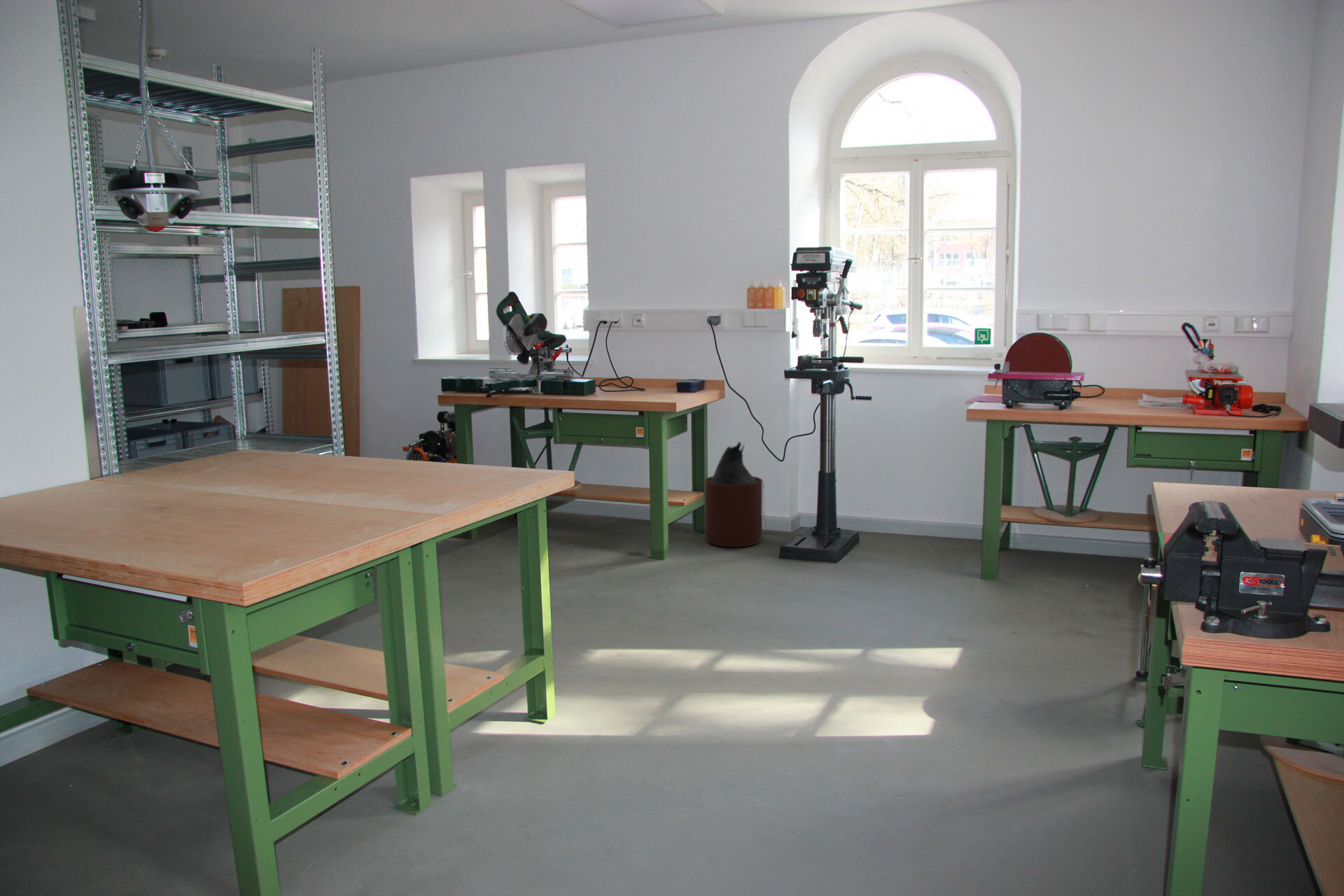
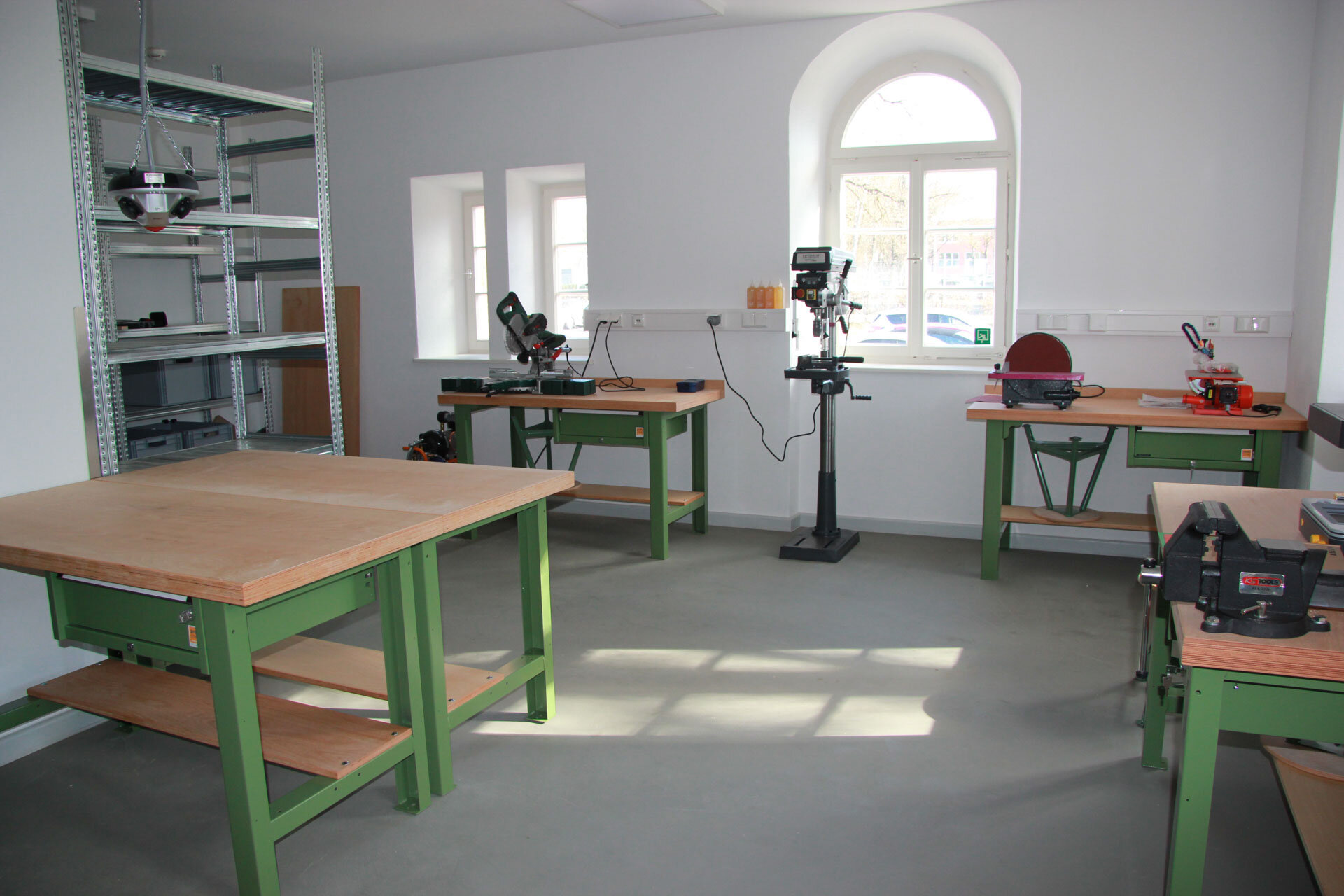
- trash bin (738, 478)
